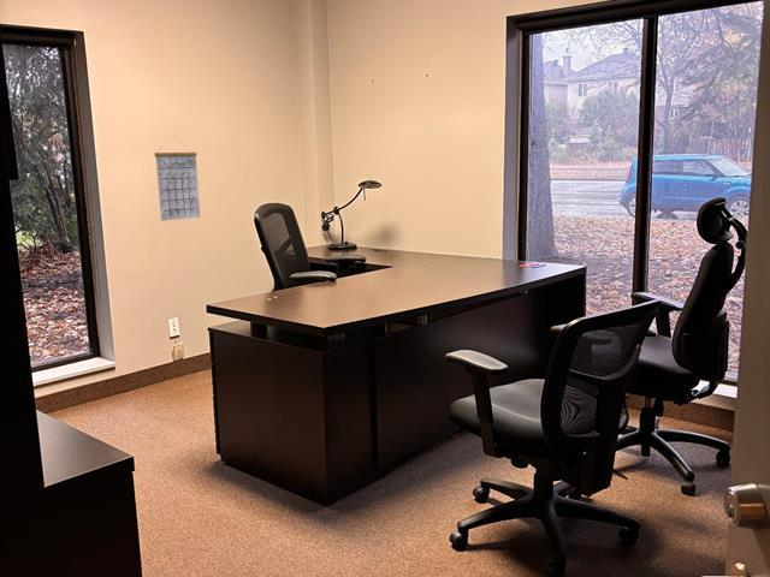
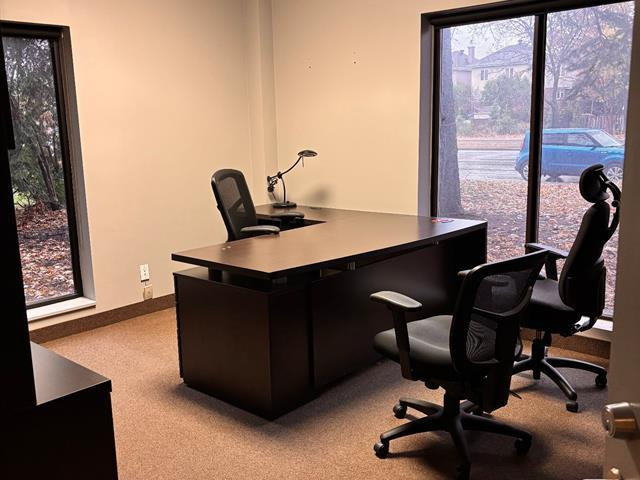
- calendar (177, 178)
